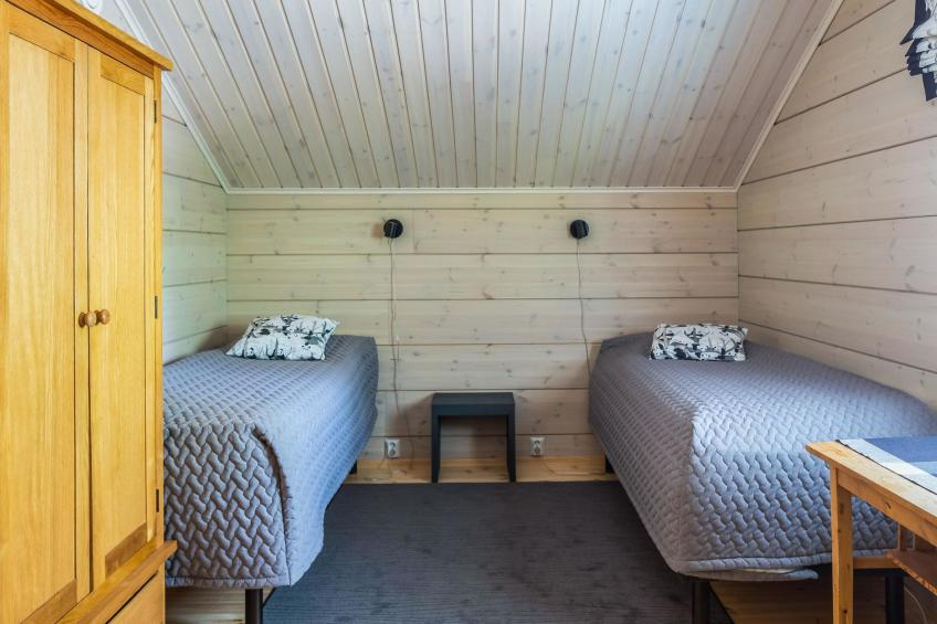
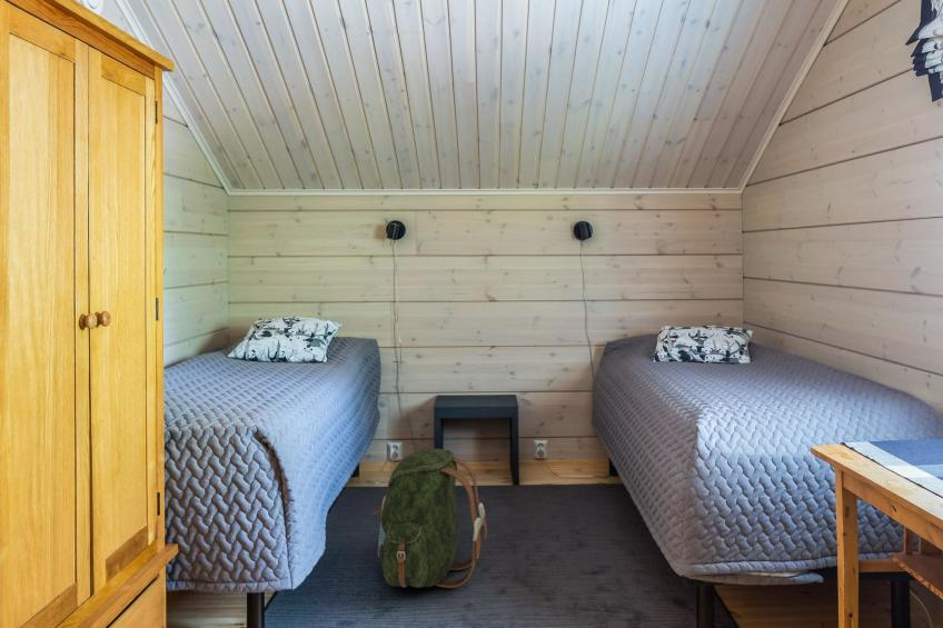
+ backpack (427, 514)
